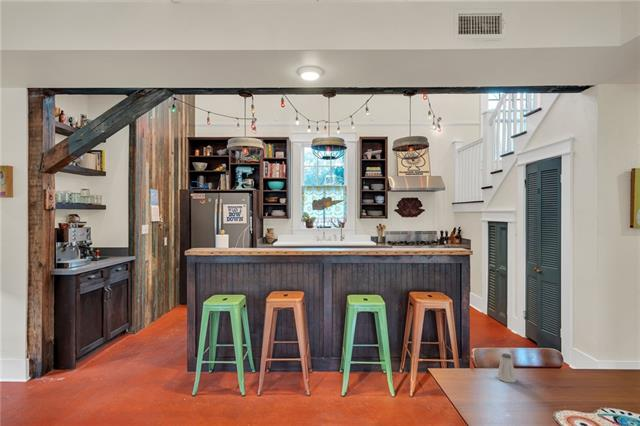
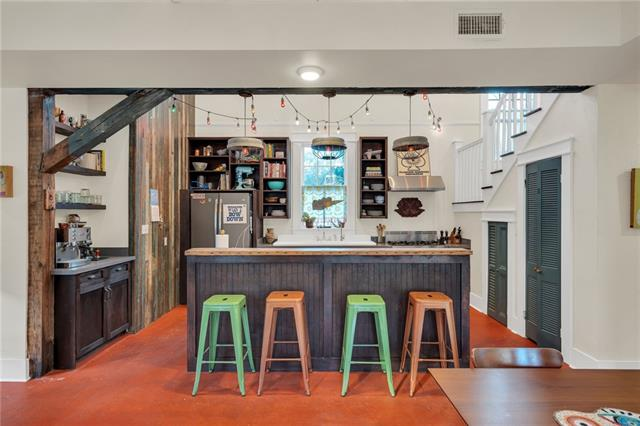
- saltshaker (506, 366)
